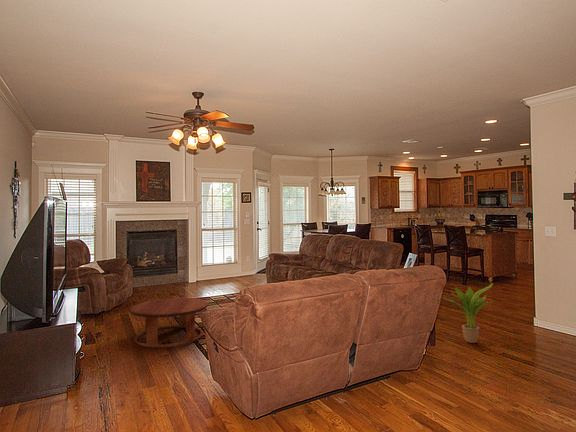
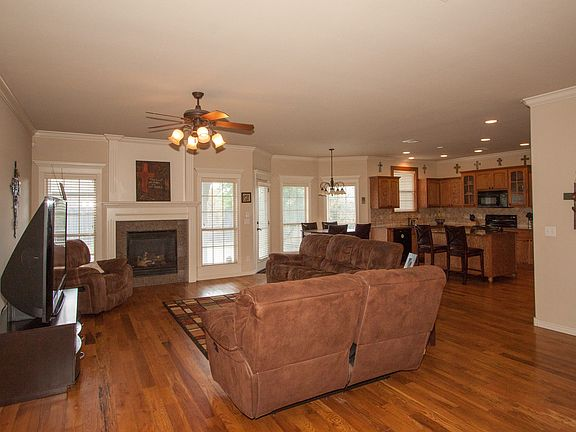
- potted plant (470, 311)
- coffee table (169, 316)
